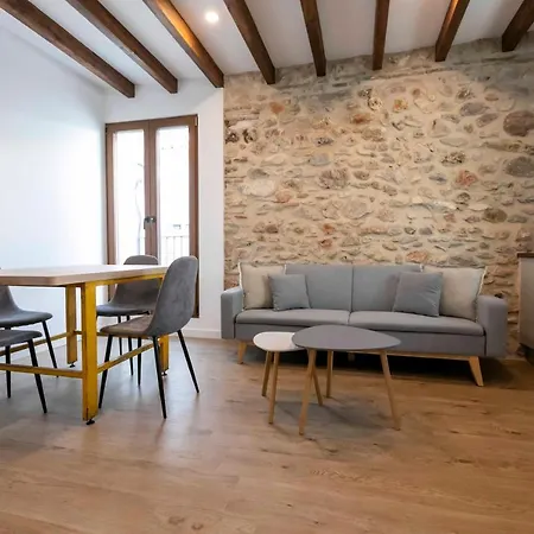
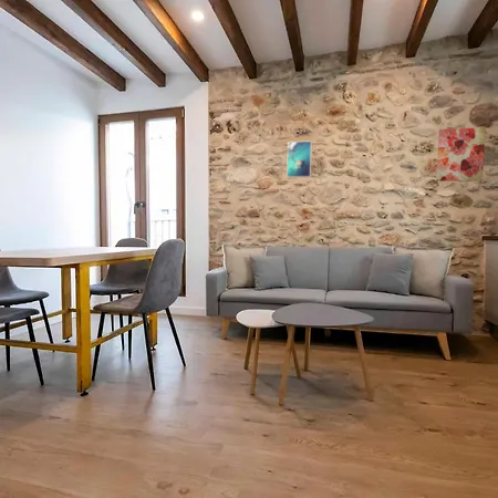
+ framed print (299, 159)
+ wall art (460, 155)
